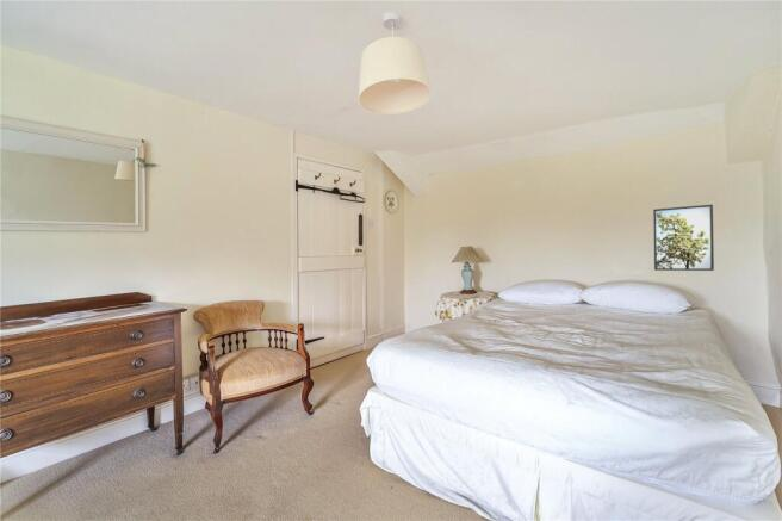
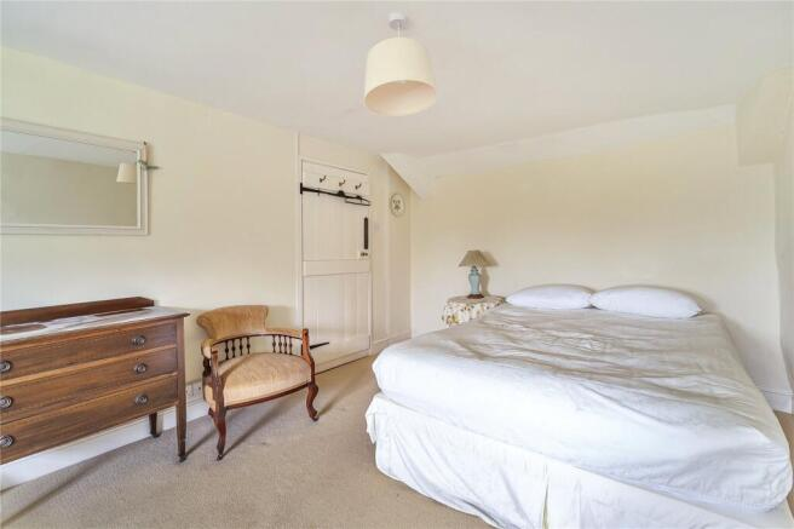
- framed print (682, 238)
